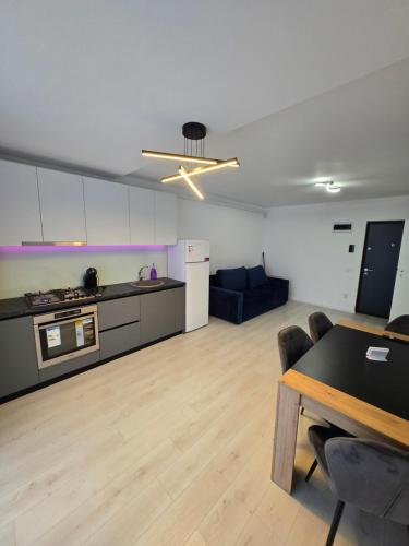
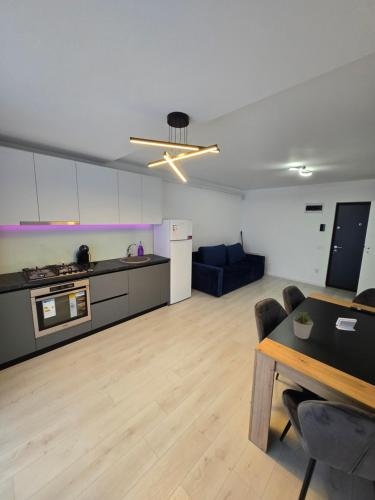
+ potted plant (301, 323)
